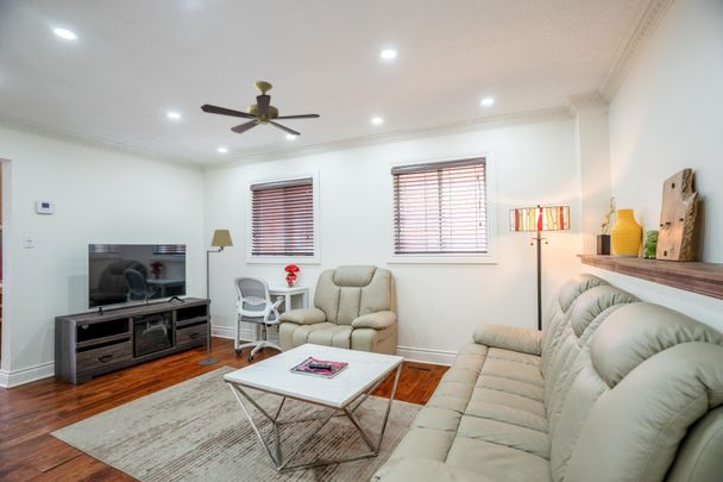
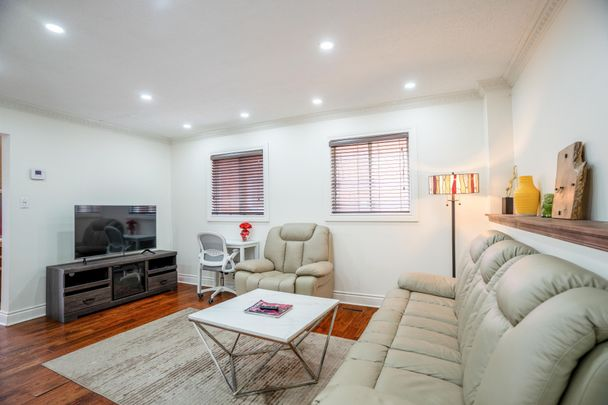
- ceiling fan (262, 101)
- floor lamp (208, 295)
